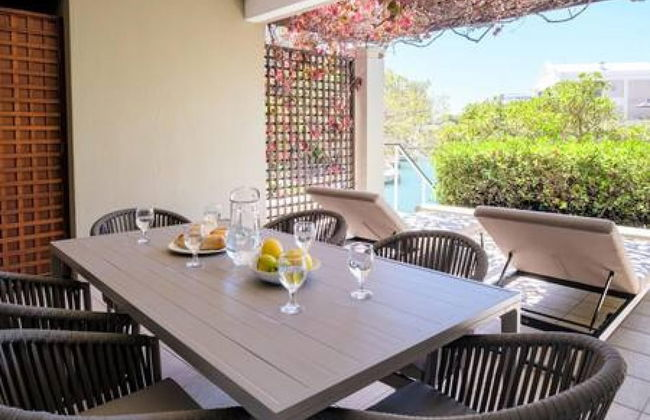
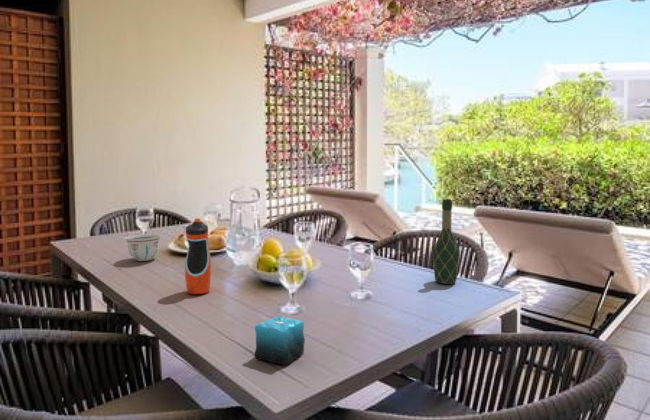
+ wine bottle (446, 241)
+ water bottle (197, 255)
+ candle (280, 332)
+ bowl (143, 247)
